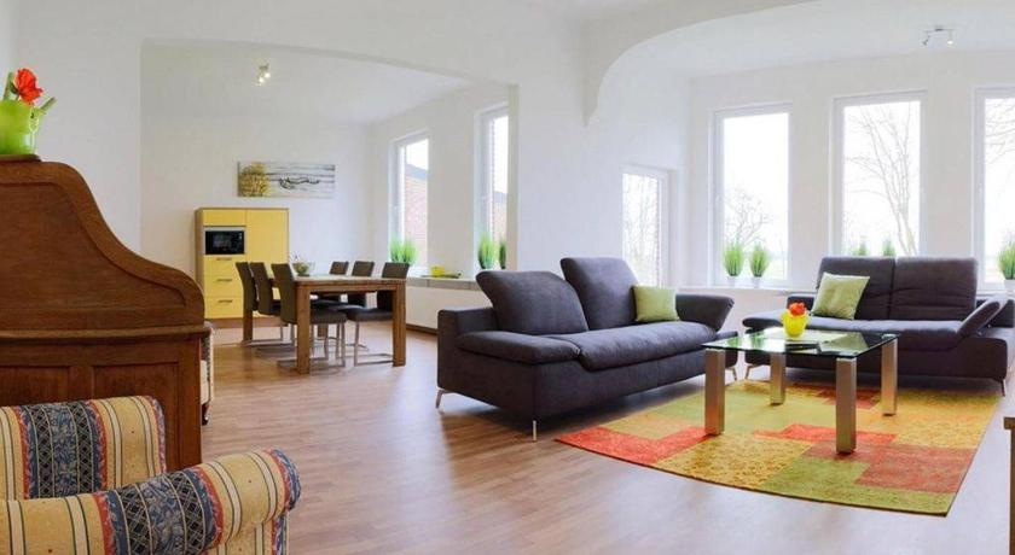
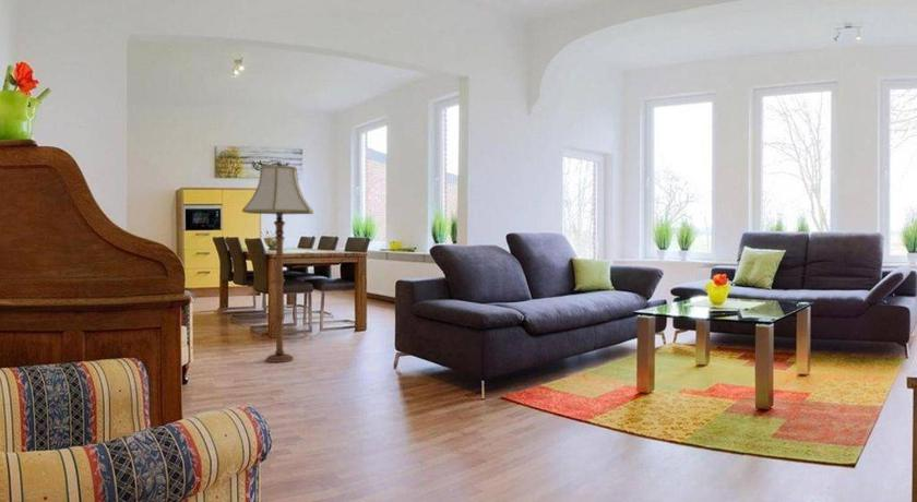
+ floor lamp (278, 260)
